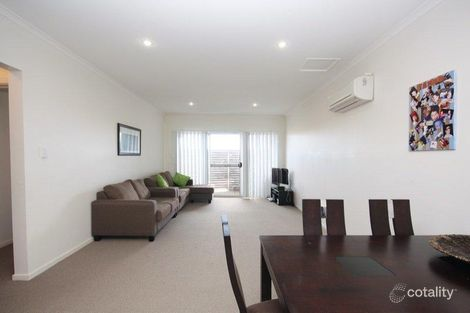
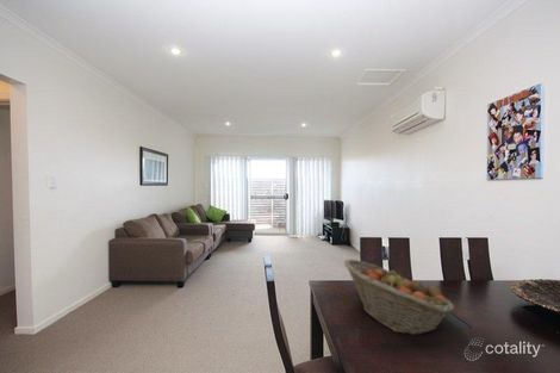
+ fruit basket (392, 290)
